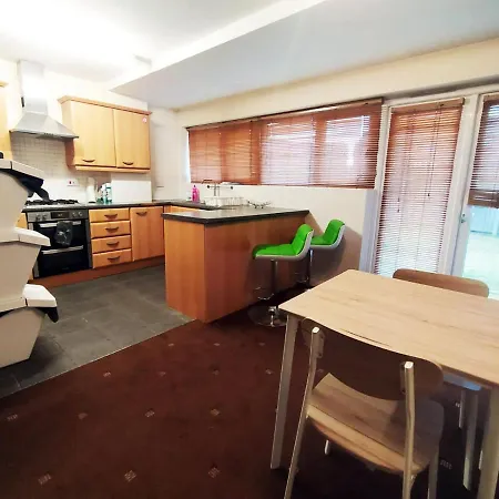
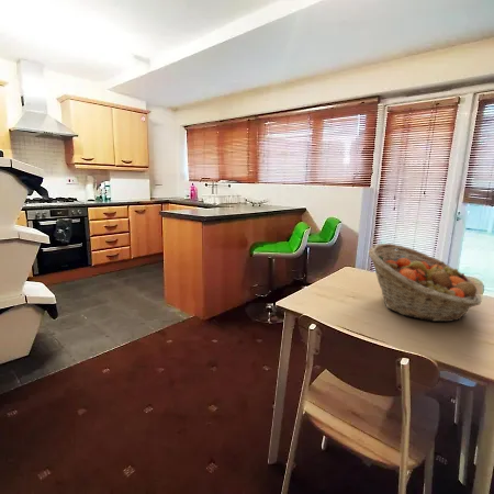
+ fruit basket (419, 278)
